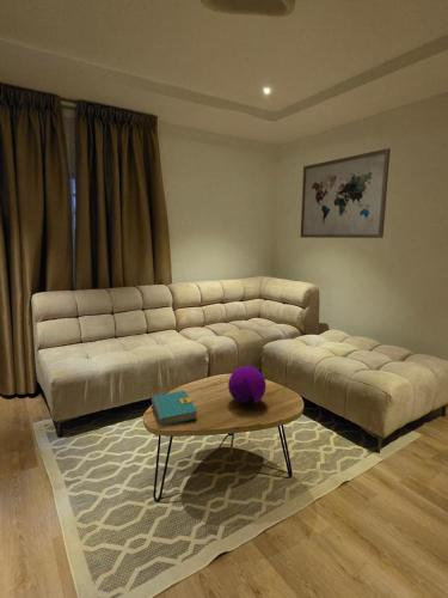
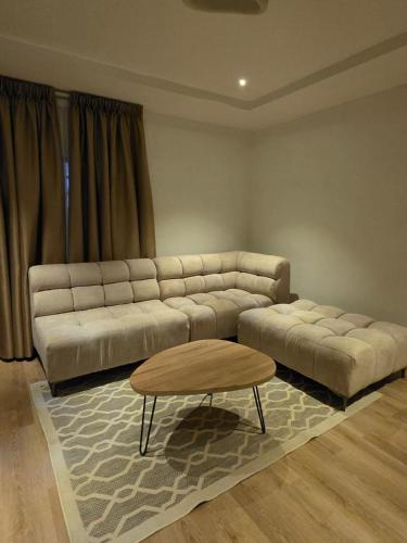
- decorative orb (246, 385)
- book (173, 405)
- wall art (339, 199)
